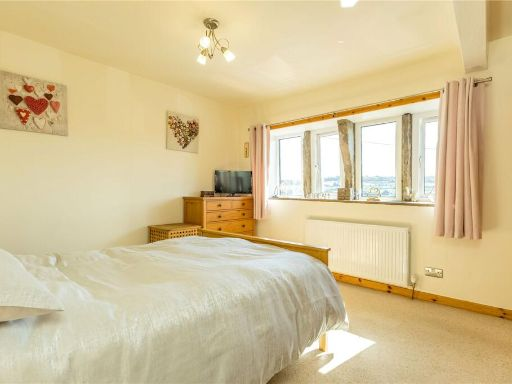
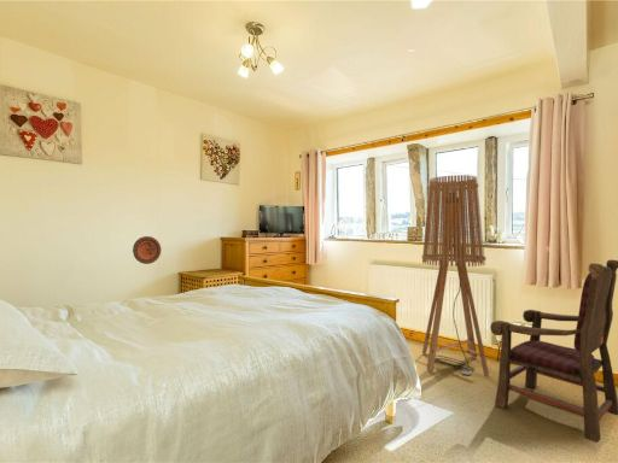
+ armchair (555, 333)
+ decorative plate (146, 250)
+ floor lamp (457, 270)
